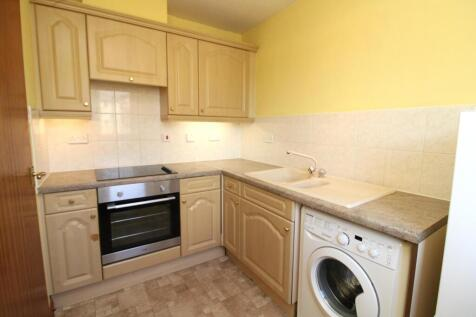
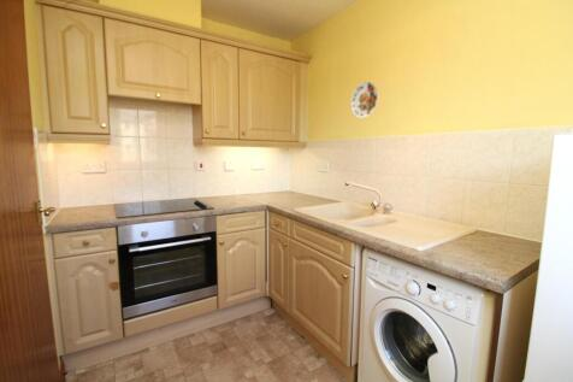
+ decorative plate (364, 100)
